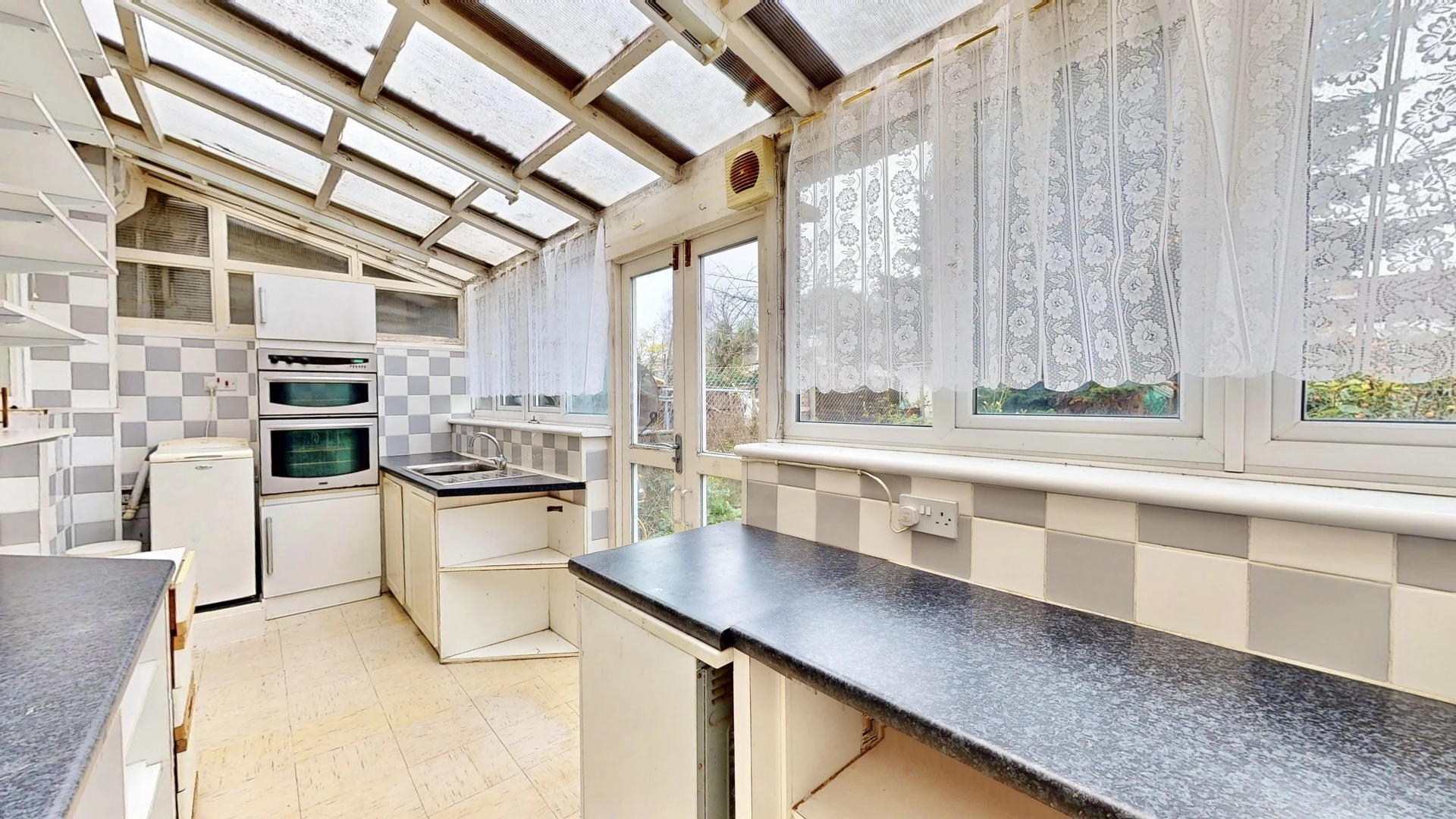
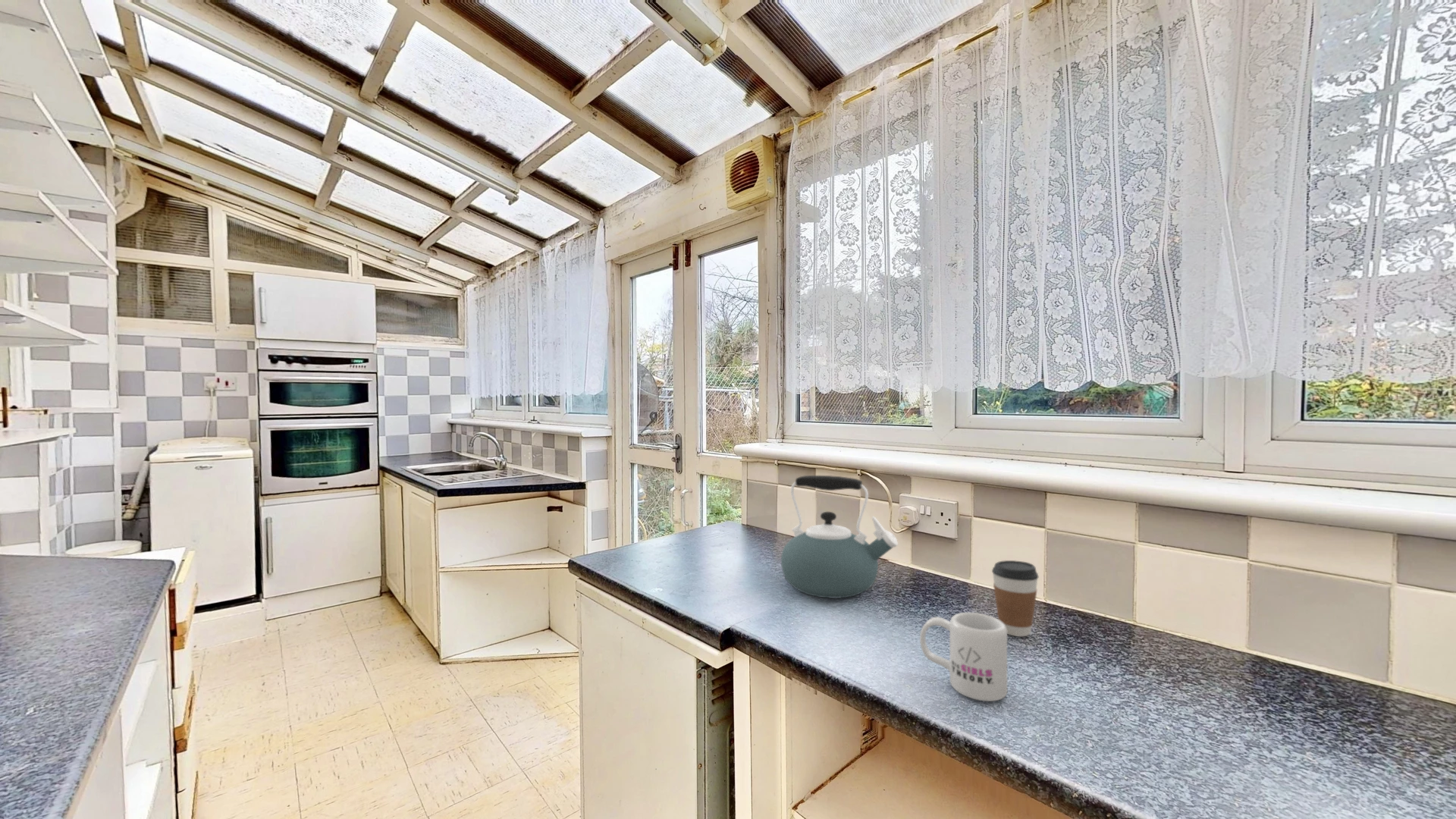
+ coffee cup (1015, 598)
+ mug (962, 650)
+ kettle (838, 532)
